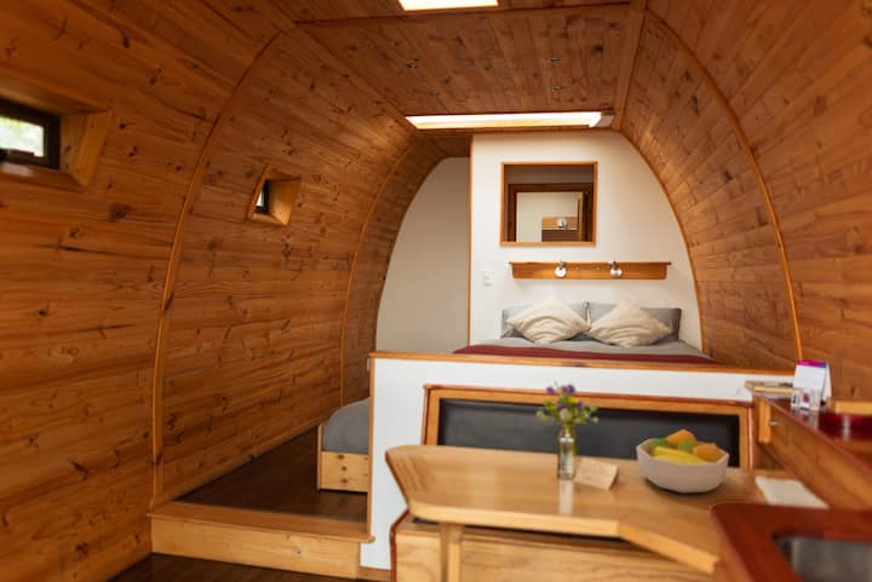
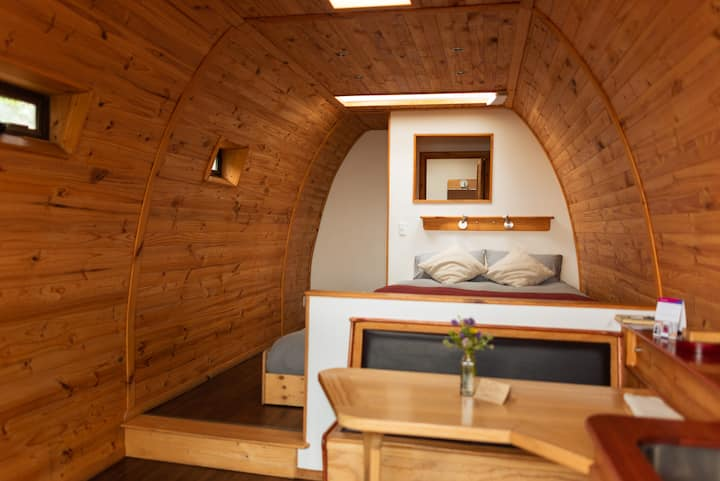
- fruit bowl (681, 459)
